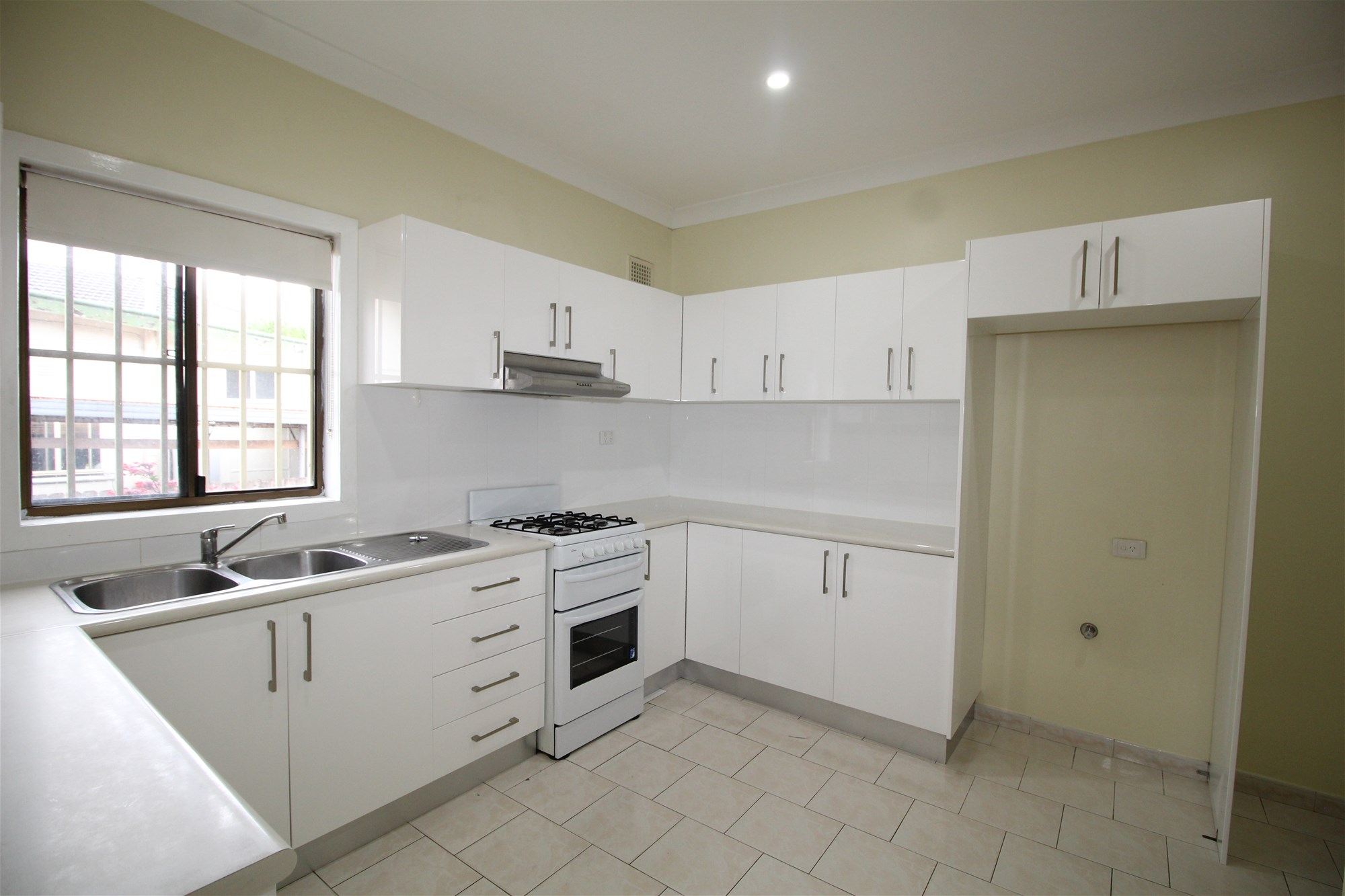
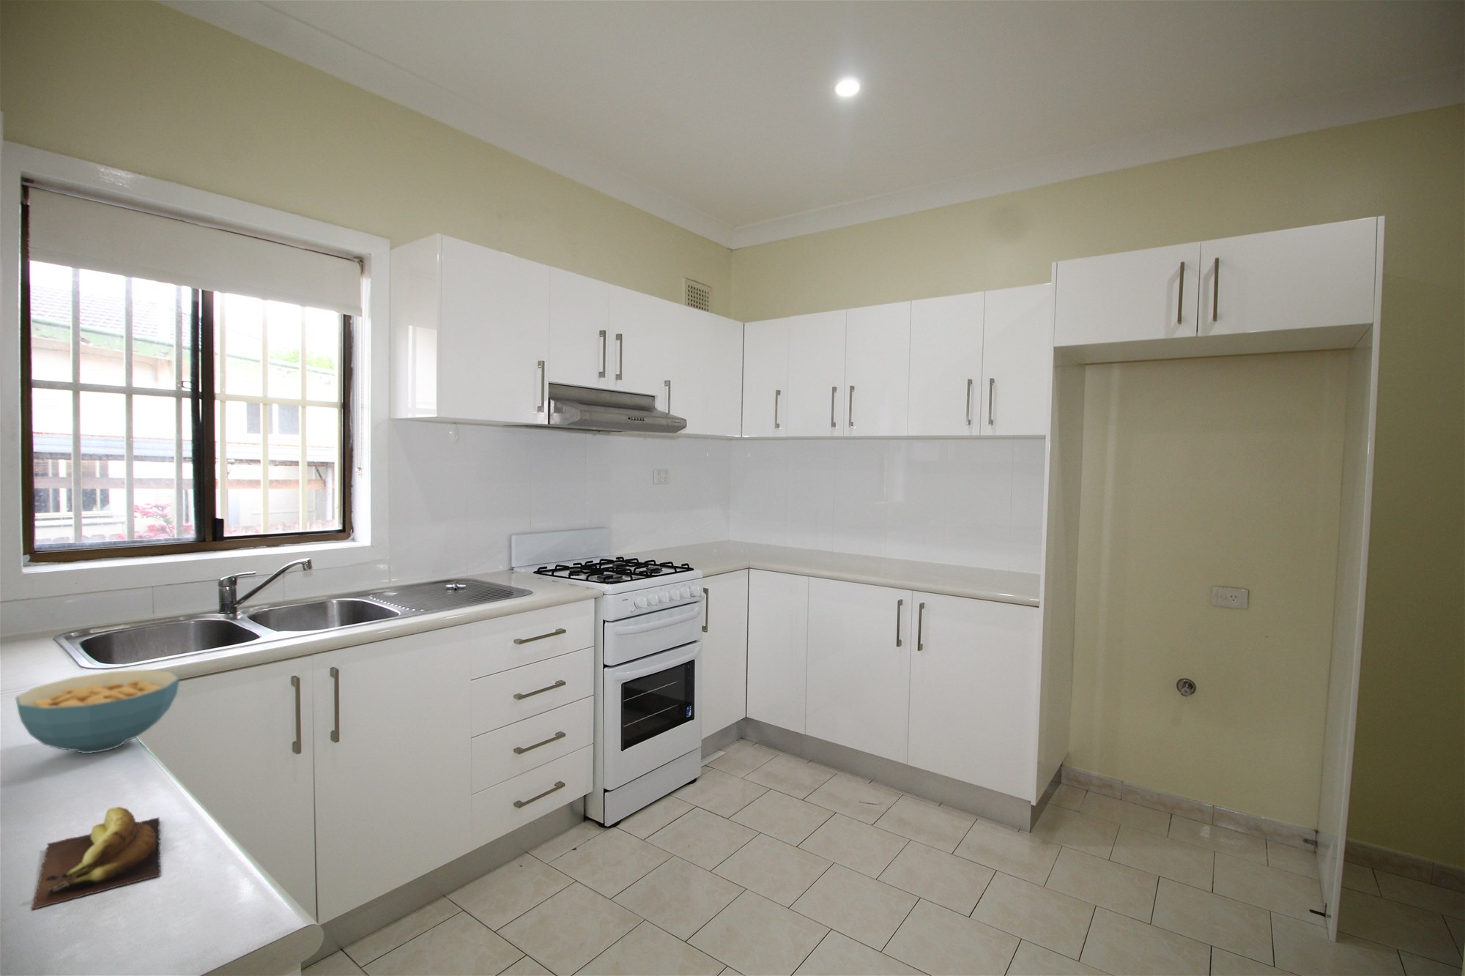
+ banana (102, 841)
+ cereal bowl (101, 716)
